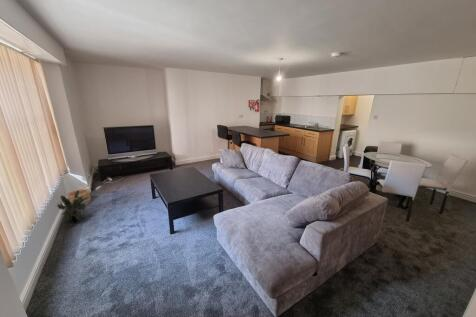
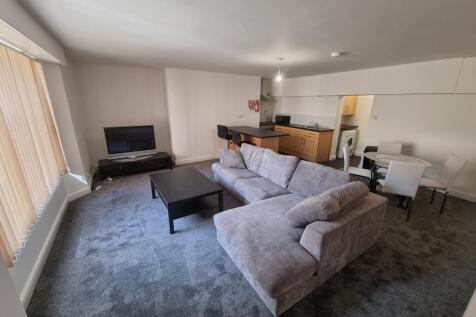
- basket (79, 196)
- potted plant (74, 207)
